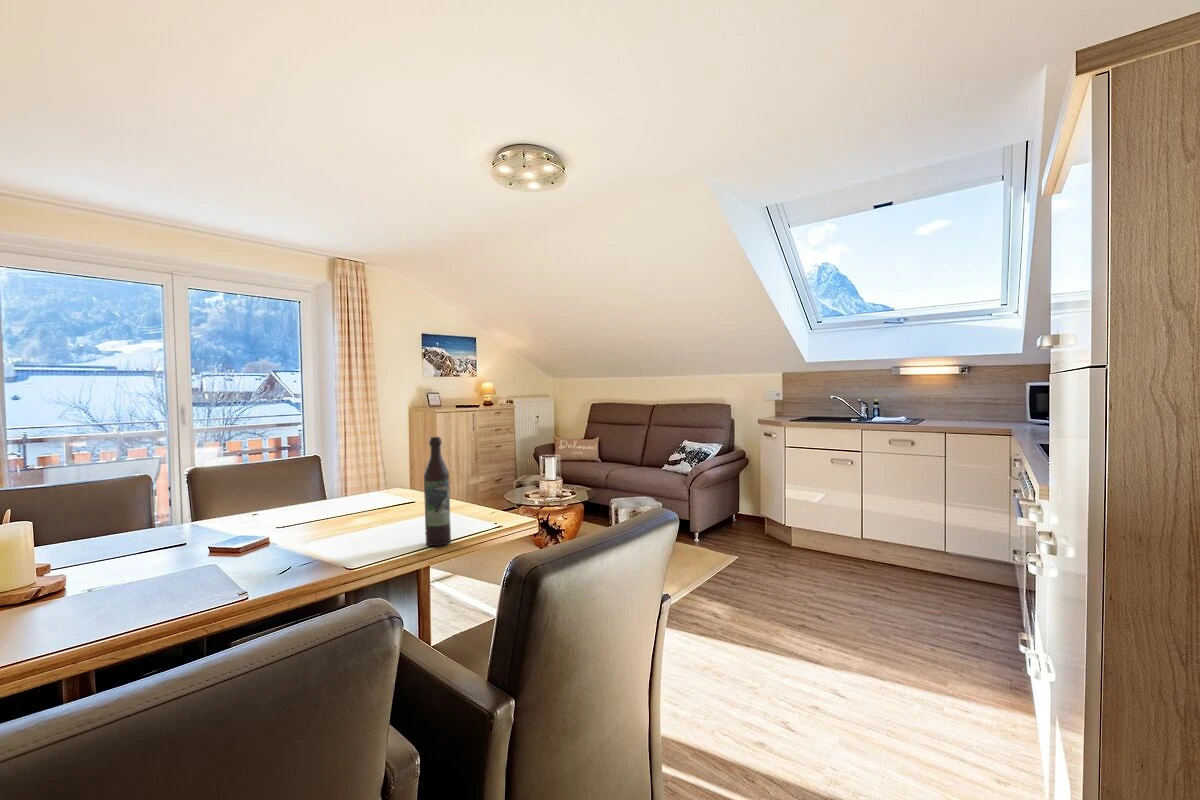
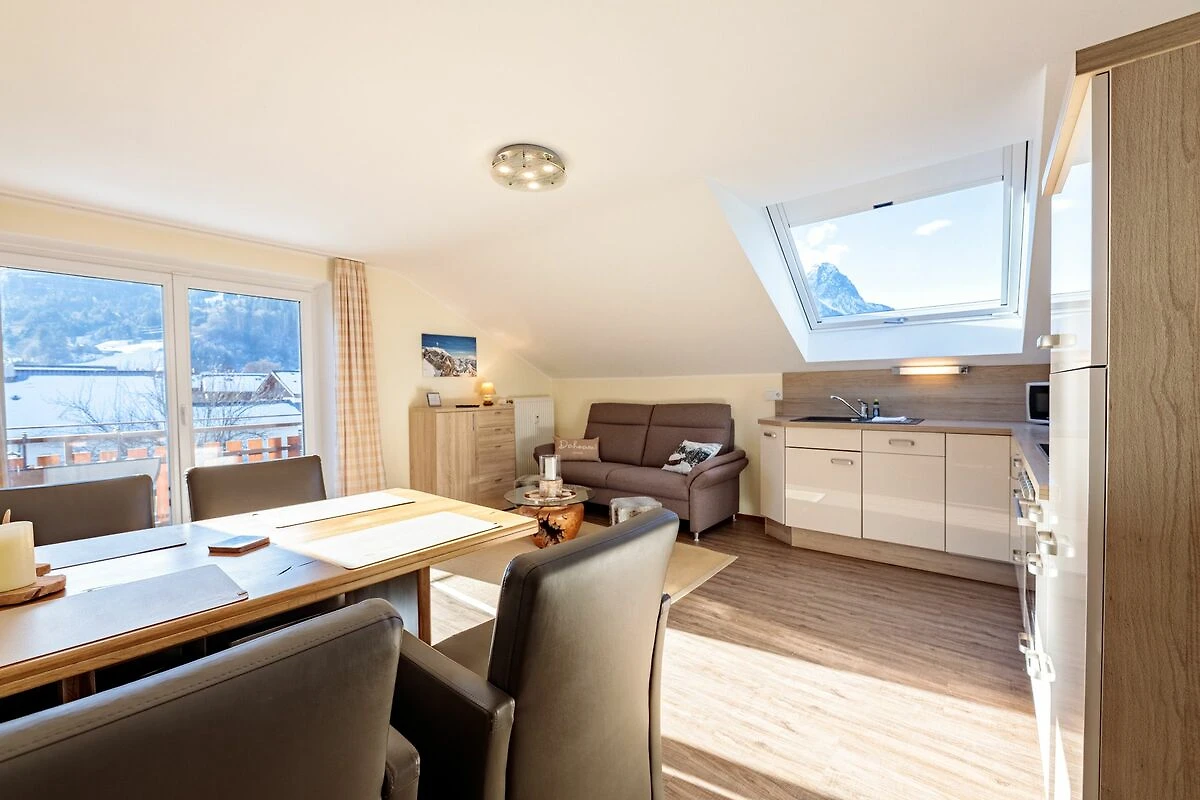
- wine bottle (436, 490)
